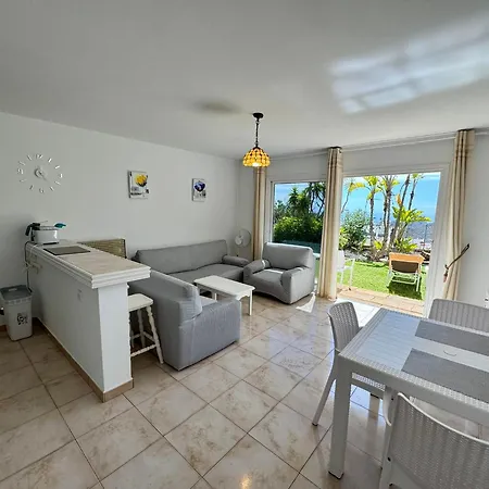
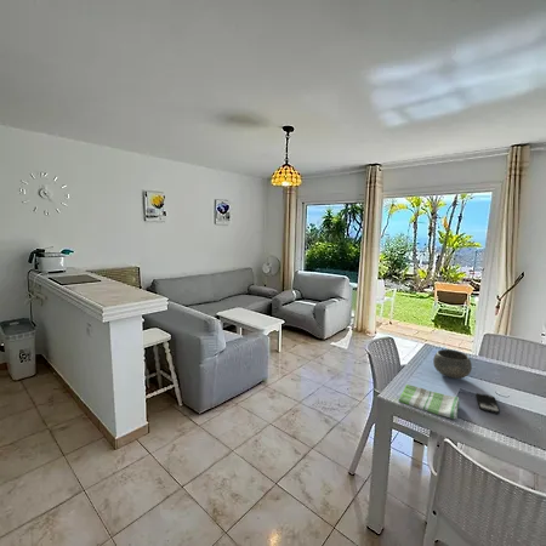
+ dish towel (428, 399)
+ smartphone (487, 403)
+ bowl (451, 364)
